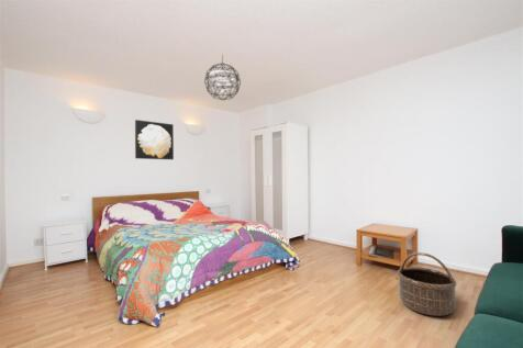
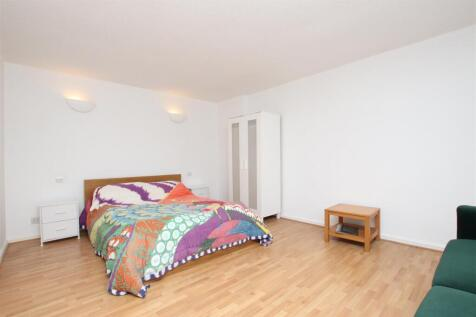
- wall art (155, 141)
- basket (425, 279)
- pendant light (222, 77)
